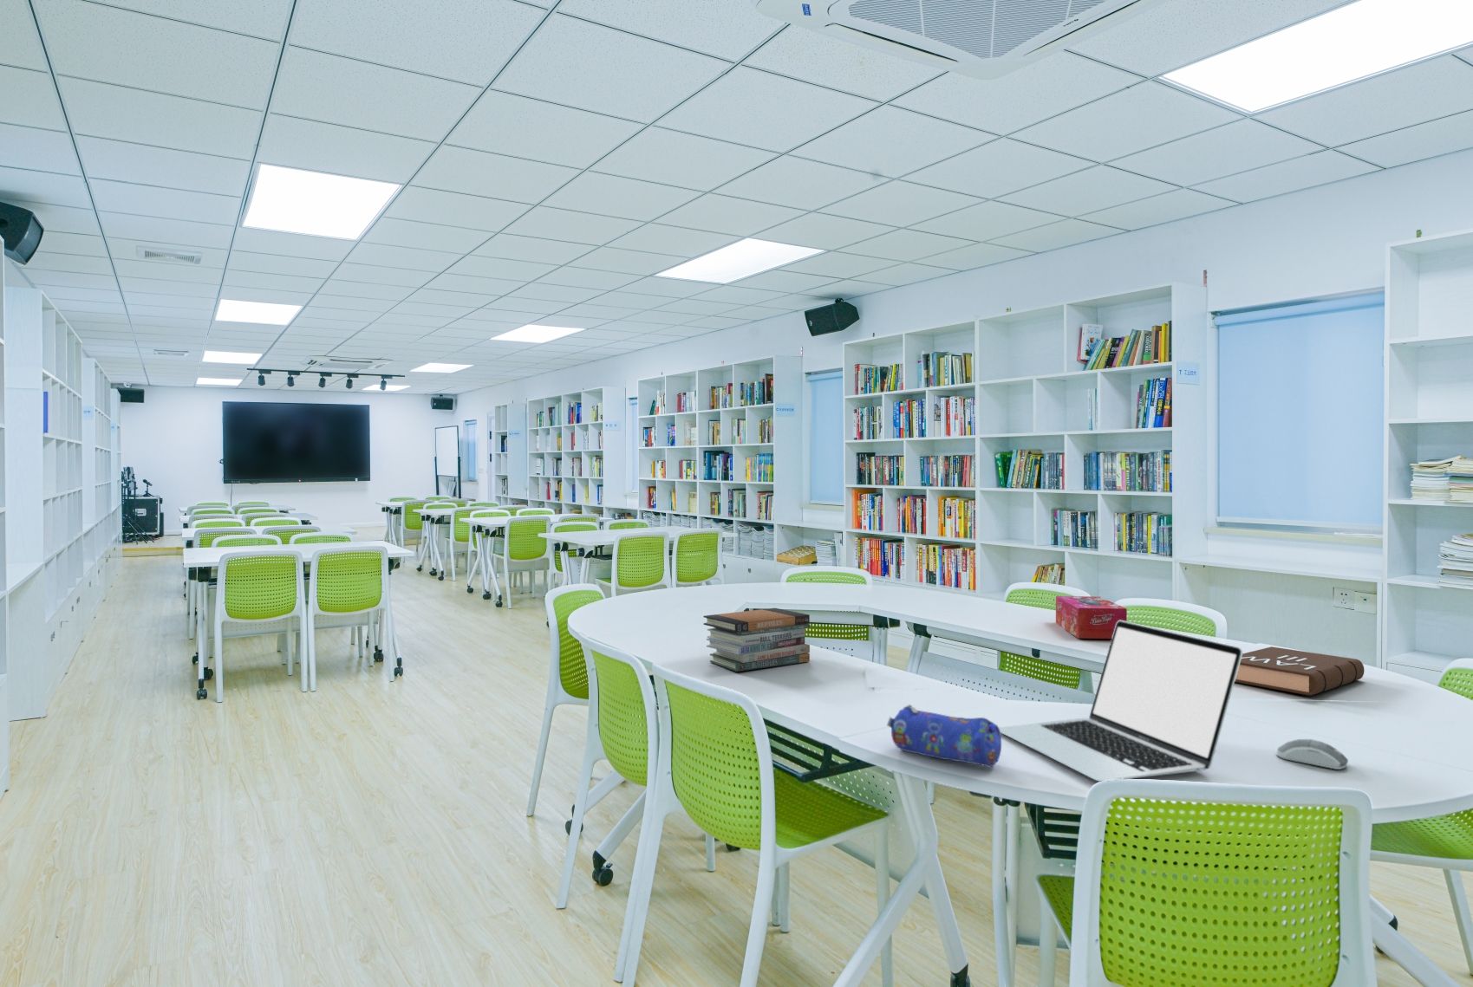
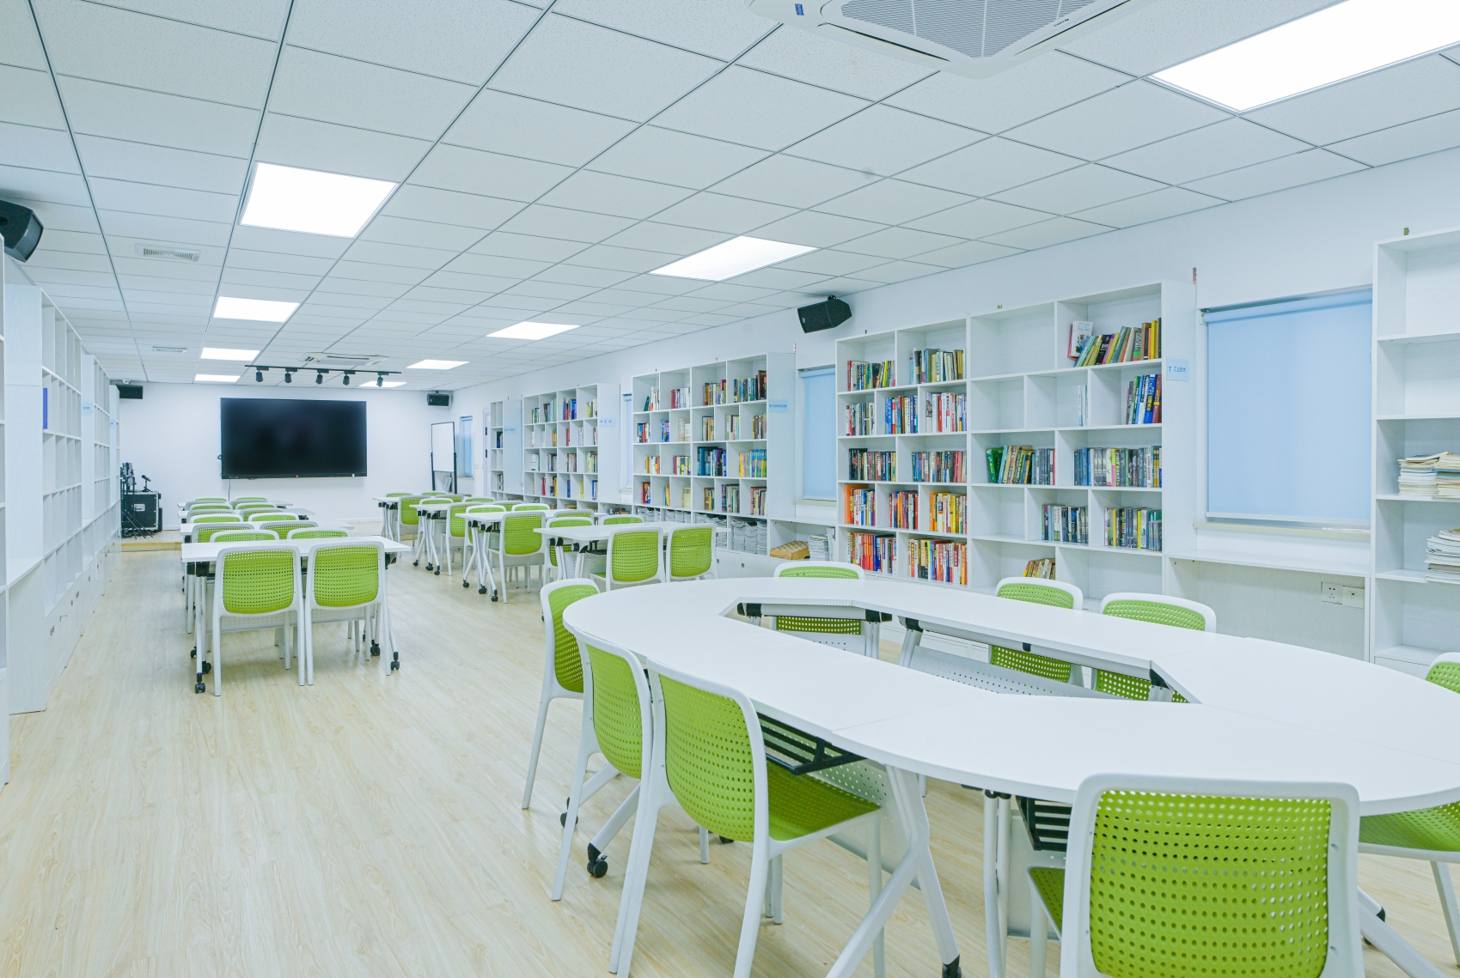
- laptop (1108, 693)
- book (1292, 670)
- computer mouse (1311, 749)
- pencil case (944, 734)
- tissue box (1088, 616)
- book stack (757, 638)
